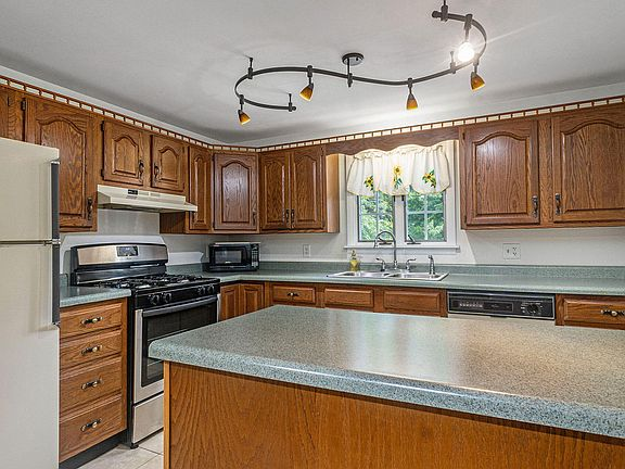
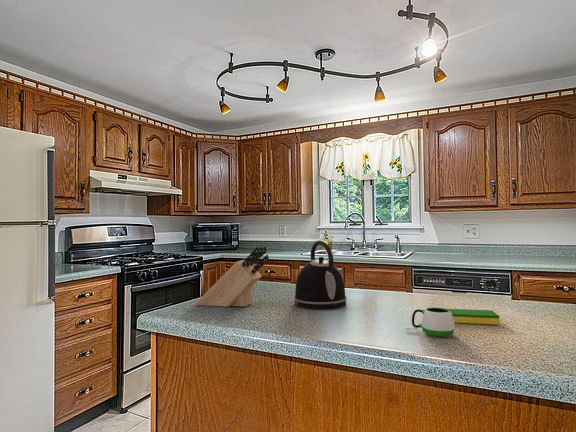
+ mug (429, 321)
+ knife block (234, 275)
+ kettle (319, 271)
+ dish sponge (469, 316)
